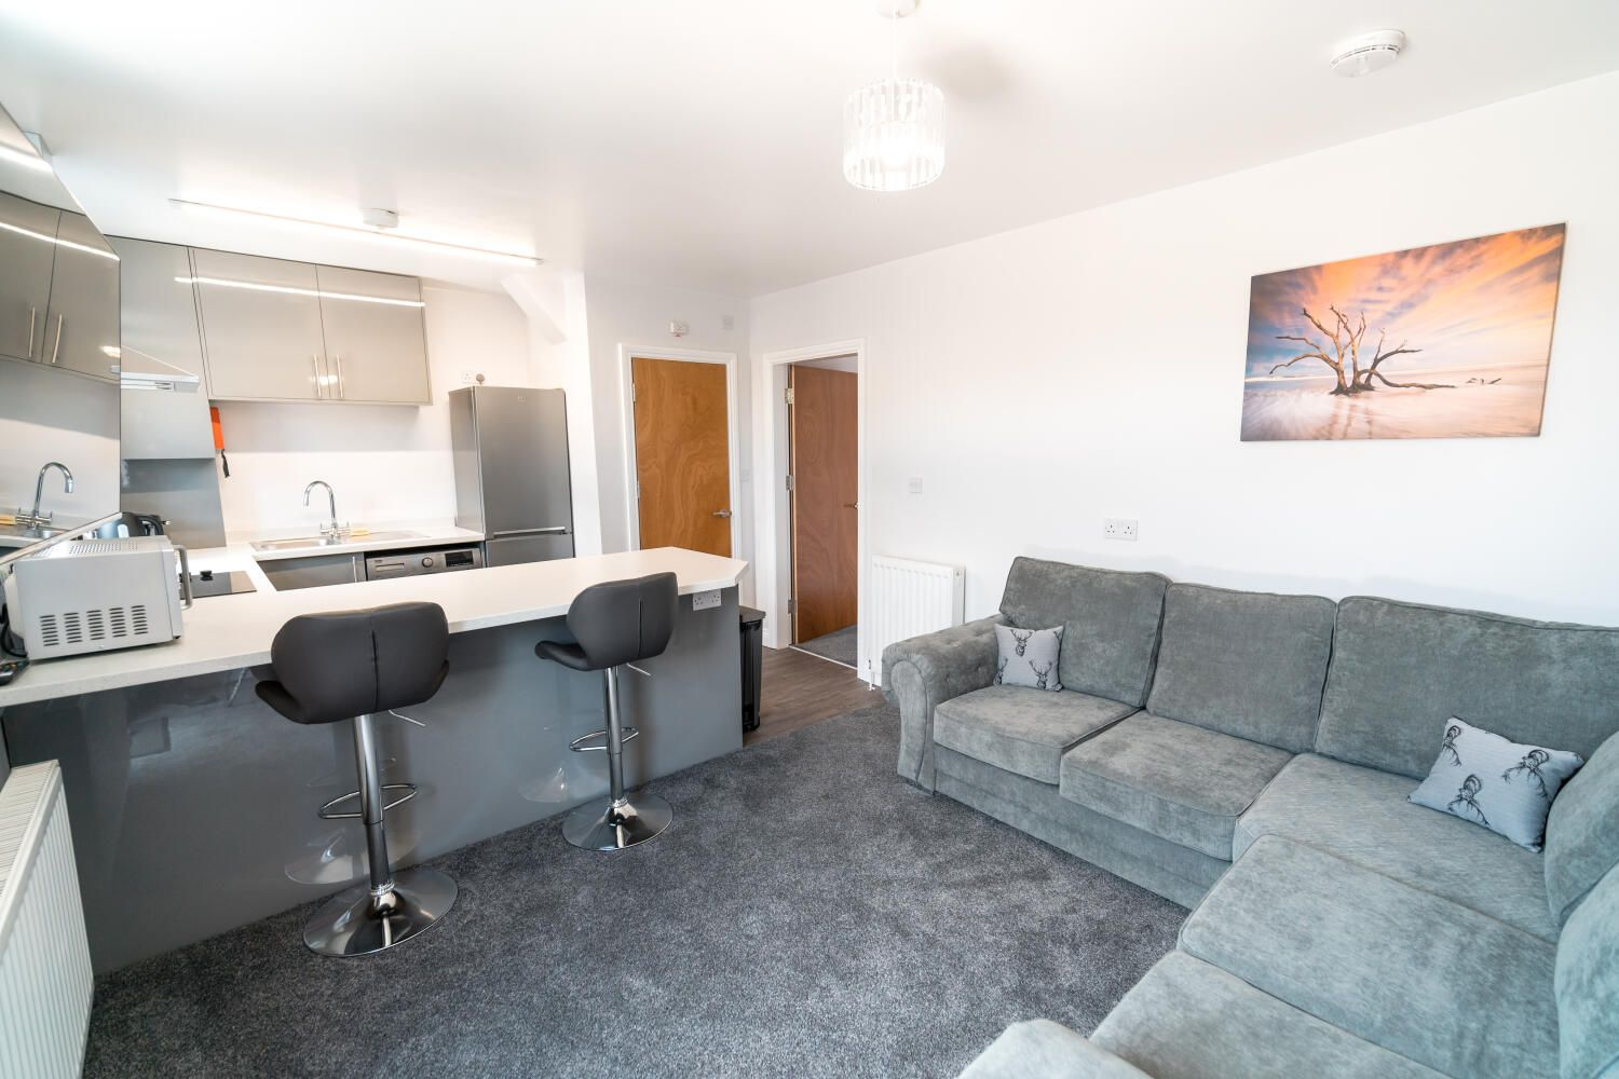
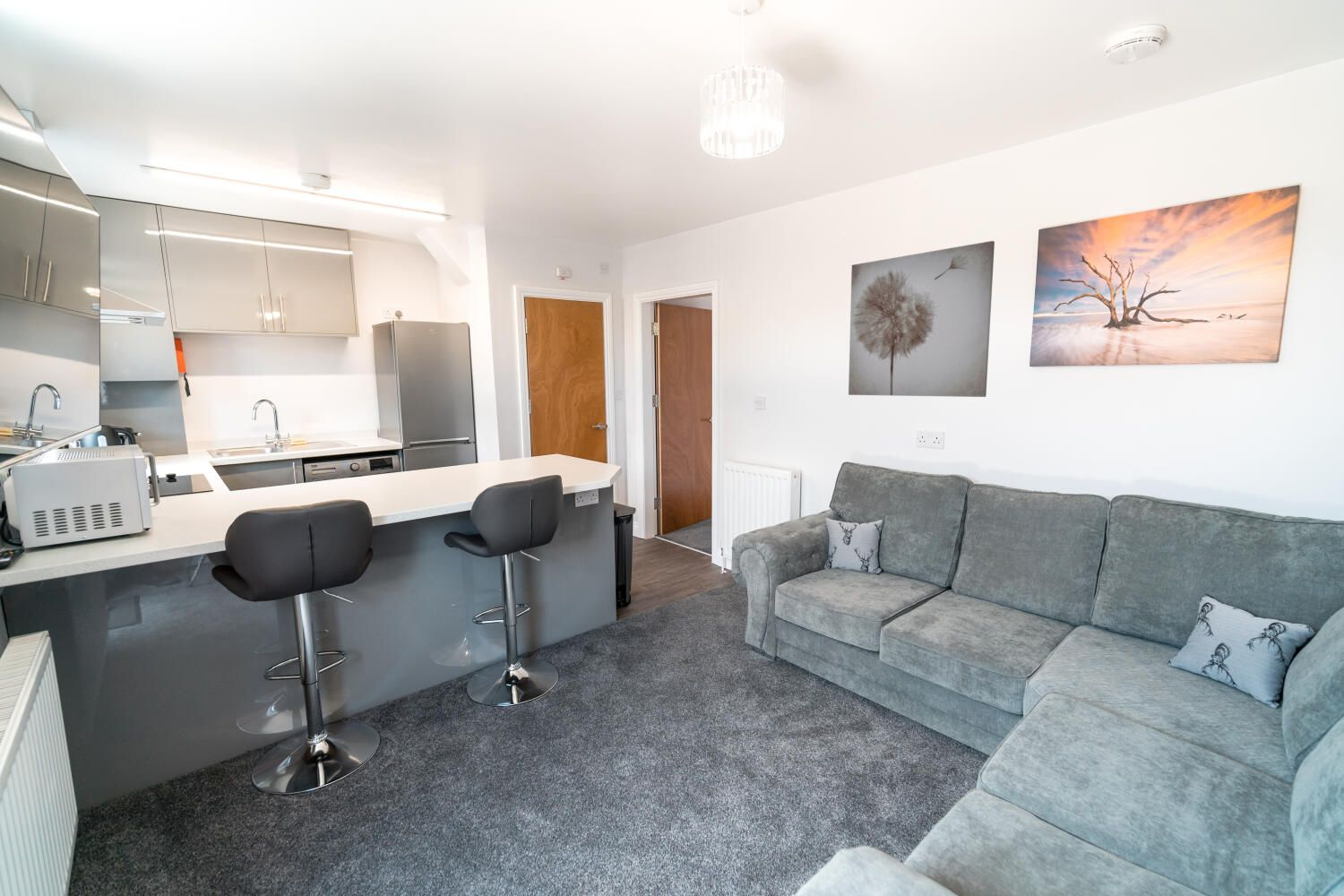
+ wall art (914, 325)
